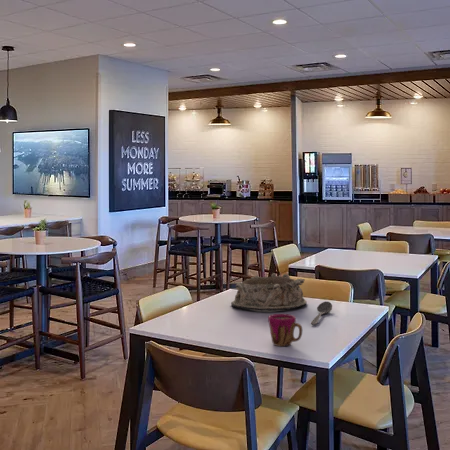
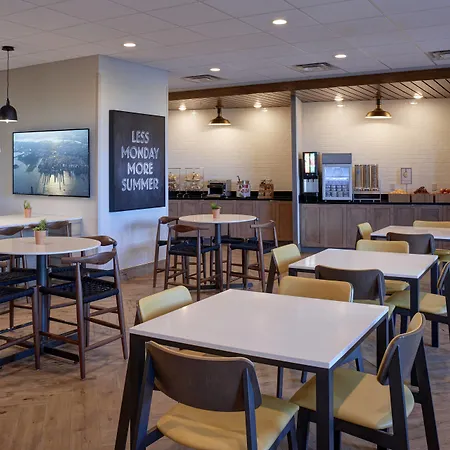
- stirrer (320, 312)
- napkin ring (270, 291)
- cup (285, 330)
